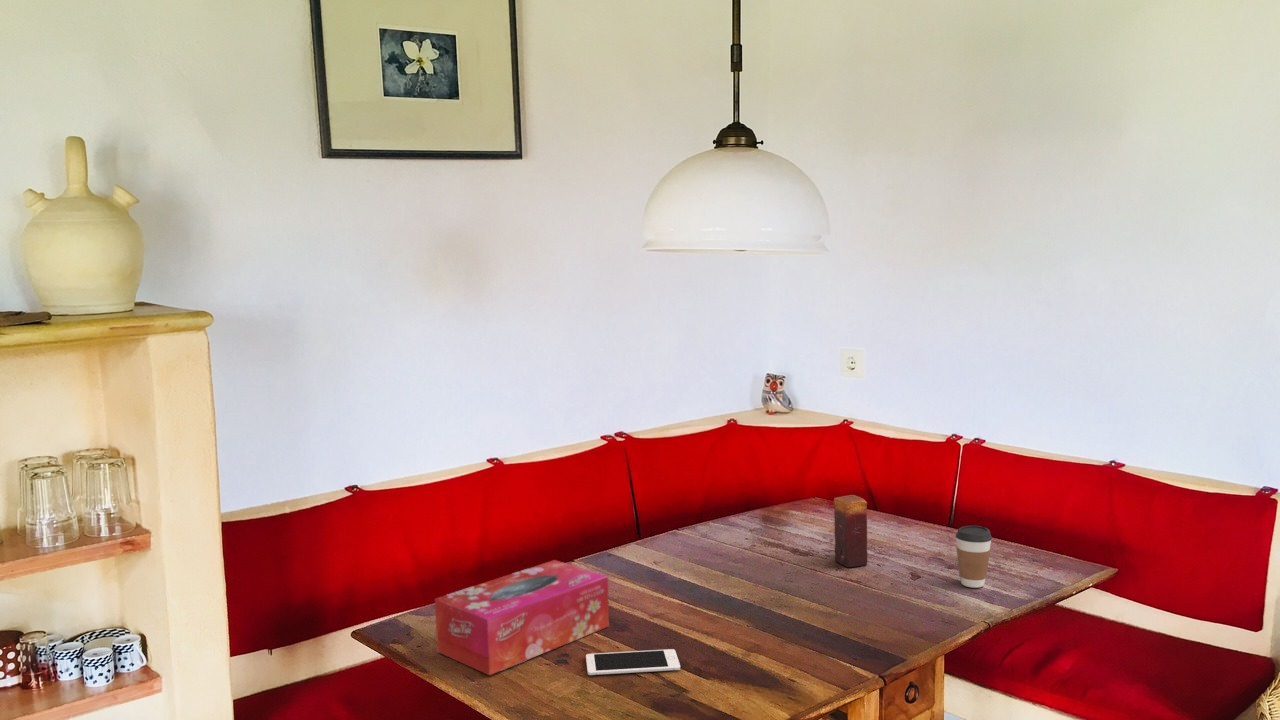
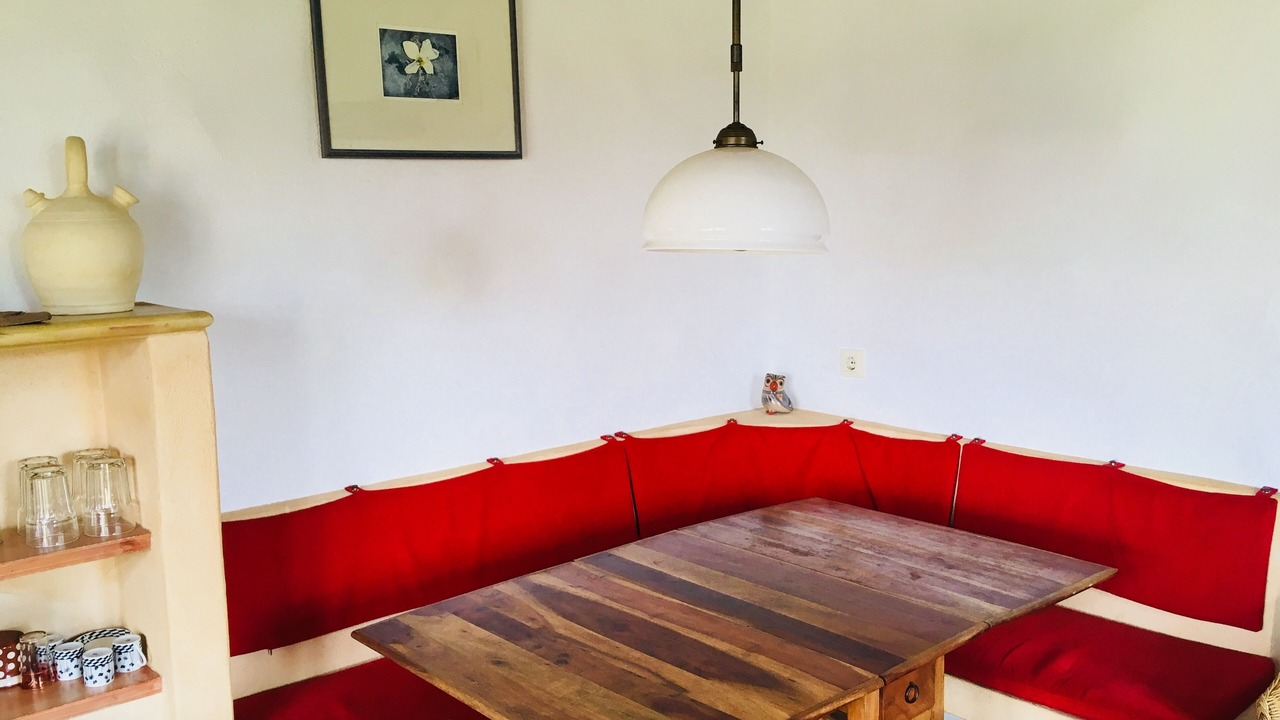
- coffee cup (973, 556)
- candle (850, 530)
- cell phone (632, 662)
- tissue box (524, 613)
